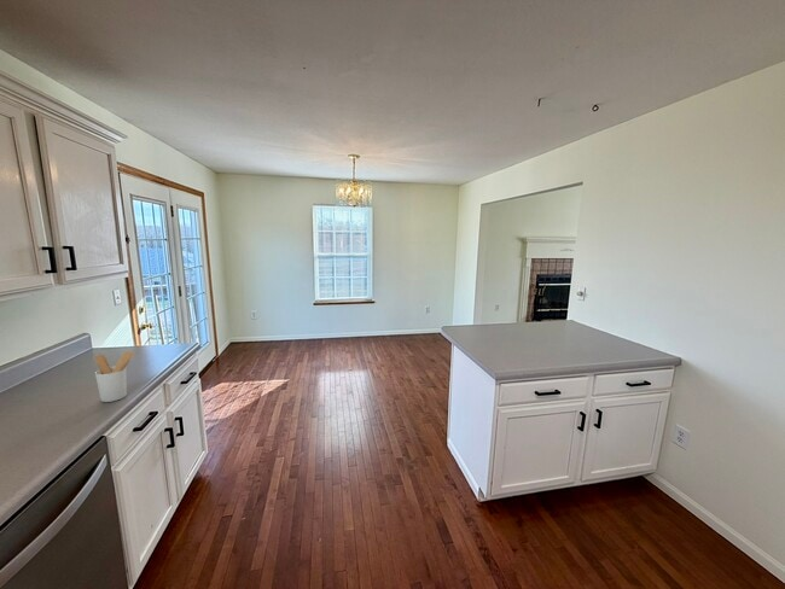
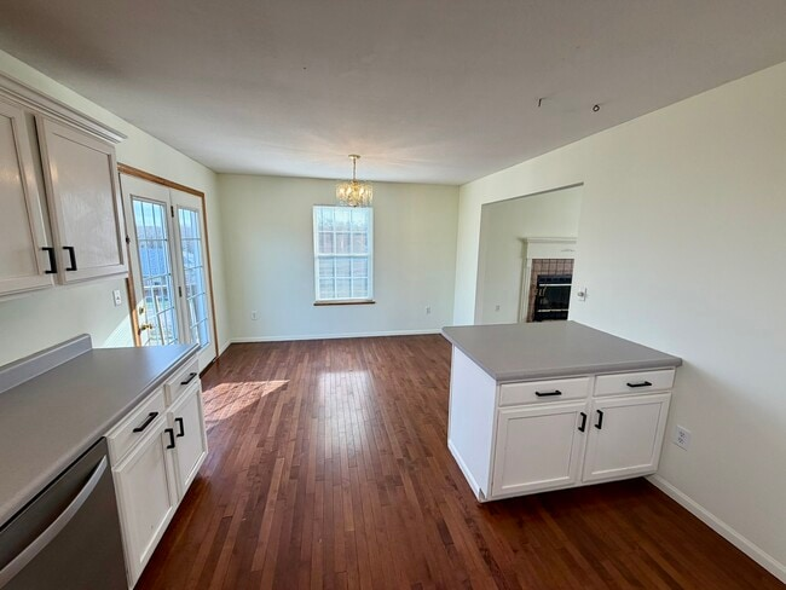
- utensil holder (117, 374)
